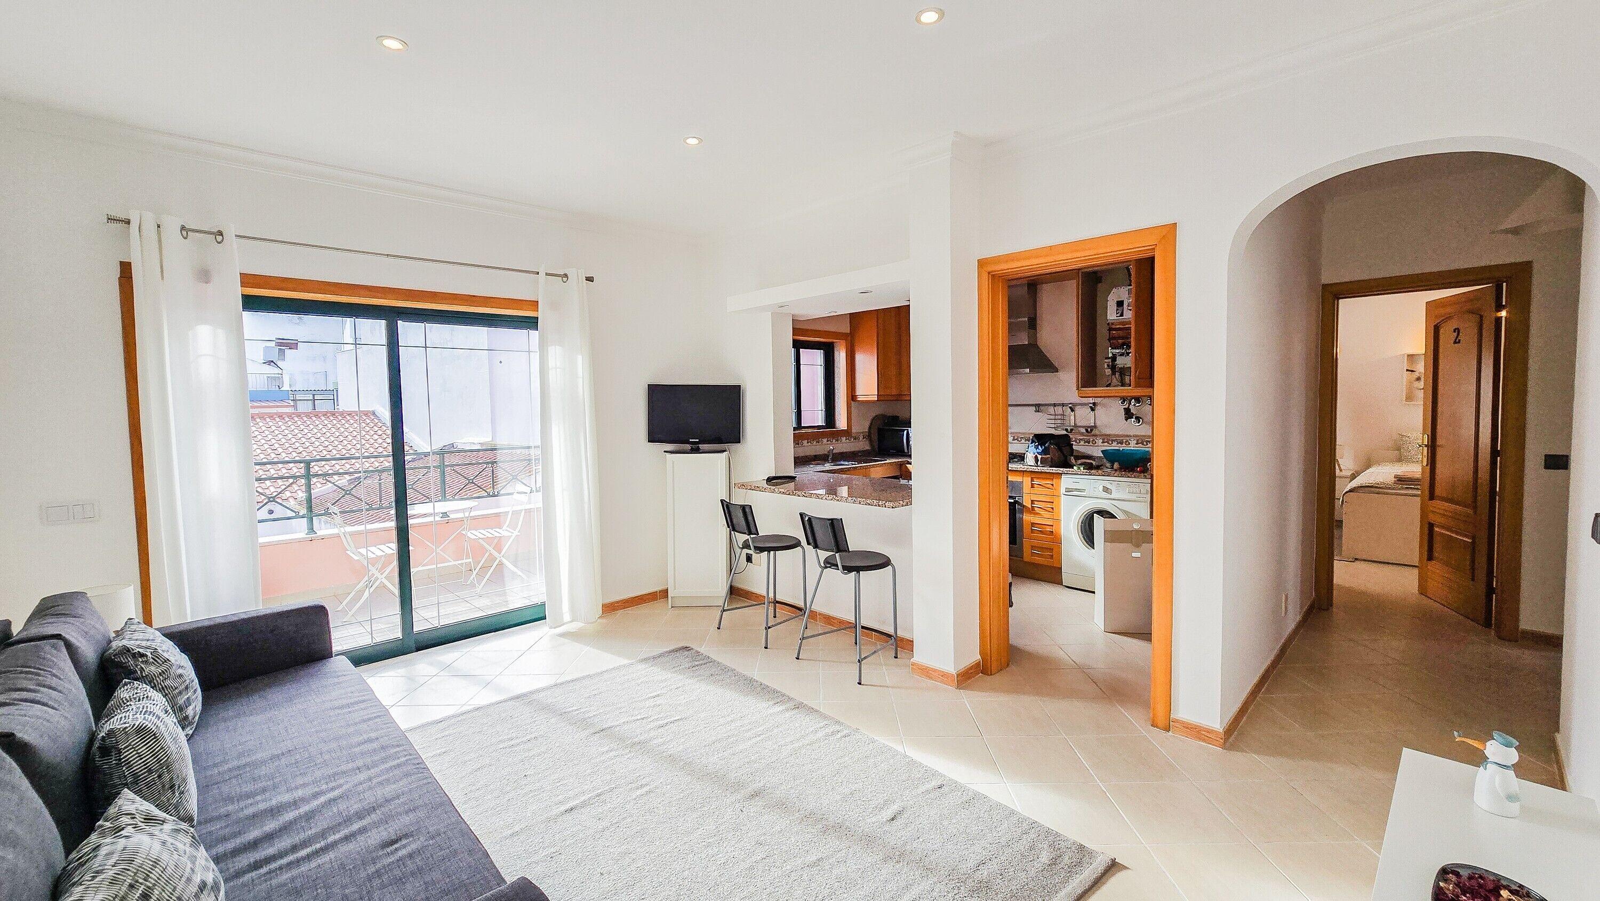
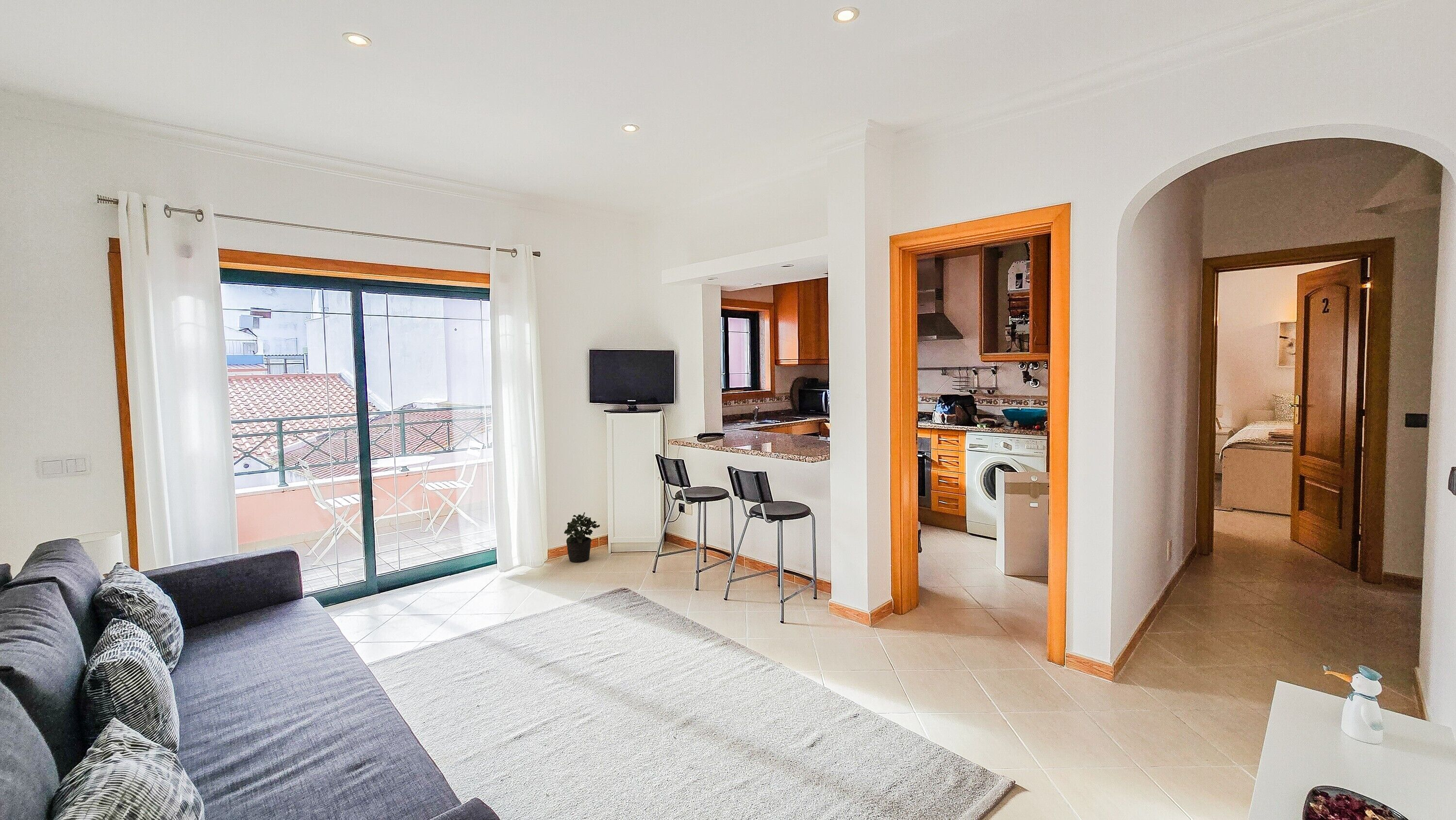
+ potted plant (580, 536)
